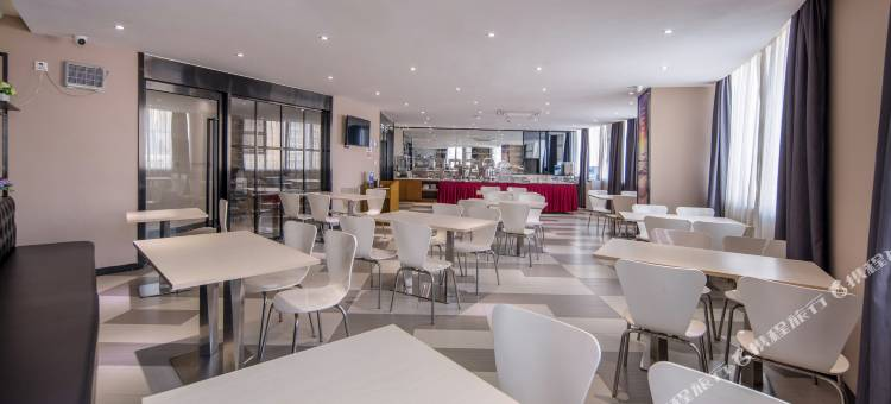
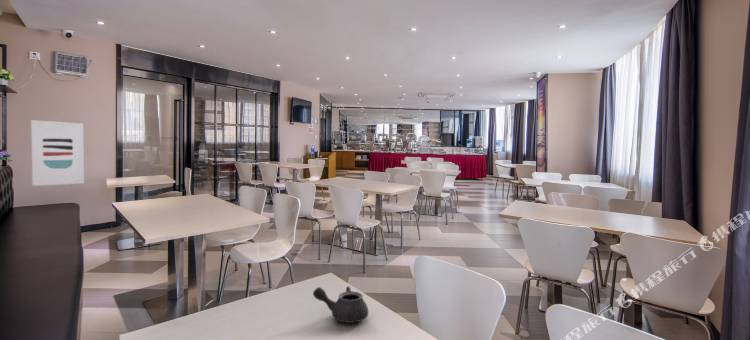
+ wall art (58, 153)
+ teapot (340, 301)
